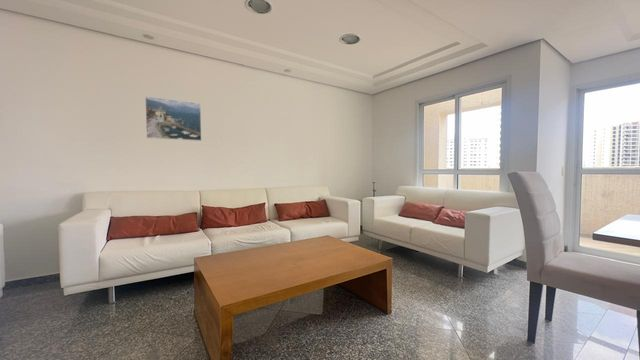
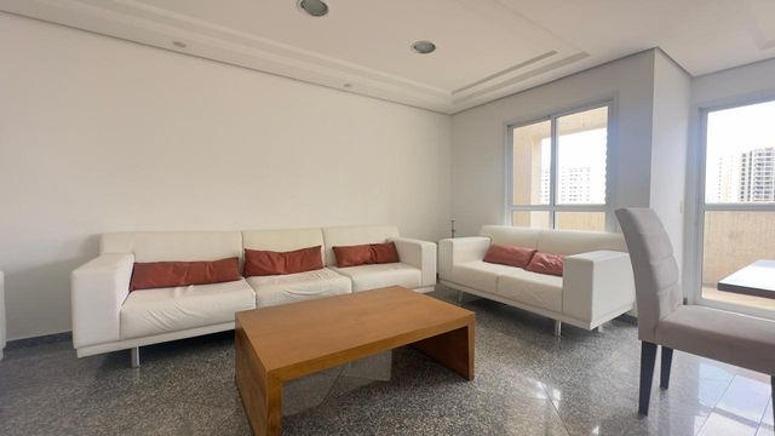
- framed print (174, 119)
